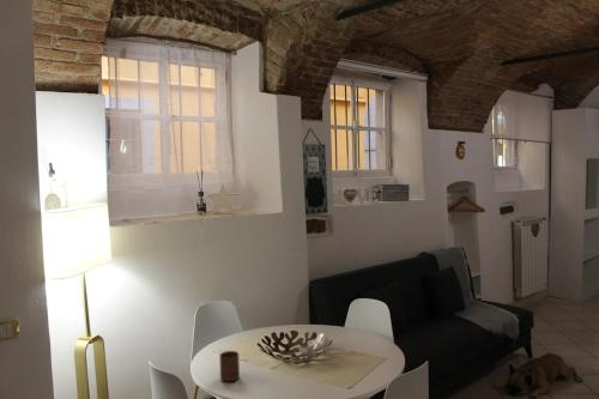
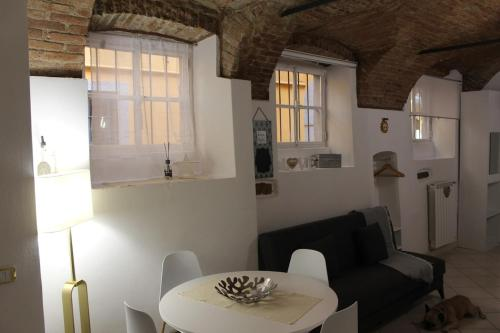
- cup (228, 365)
